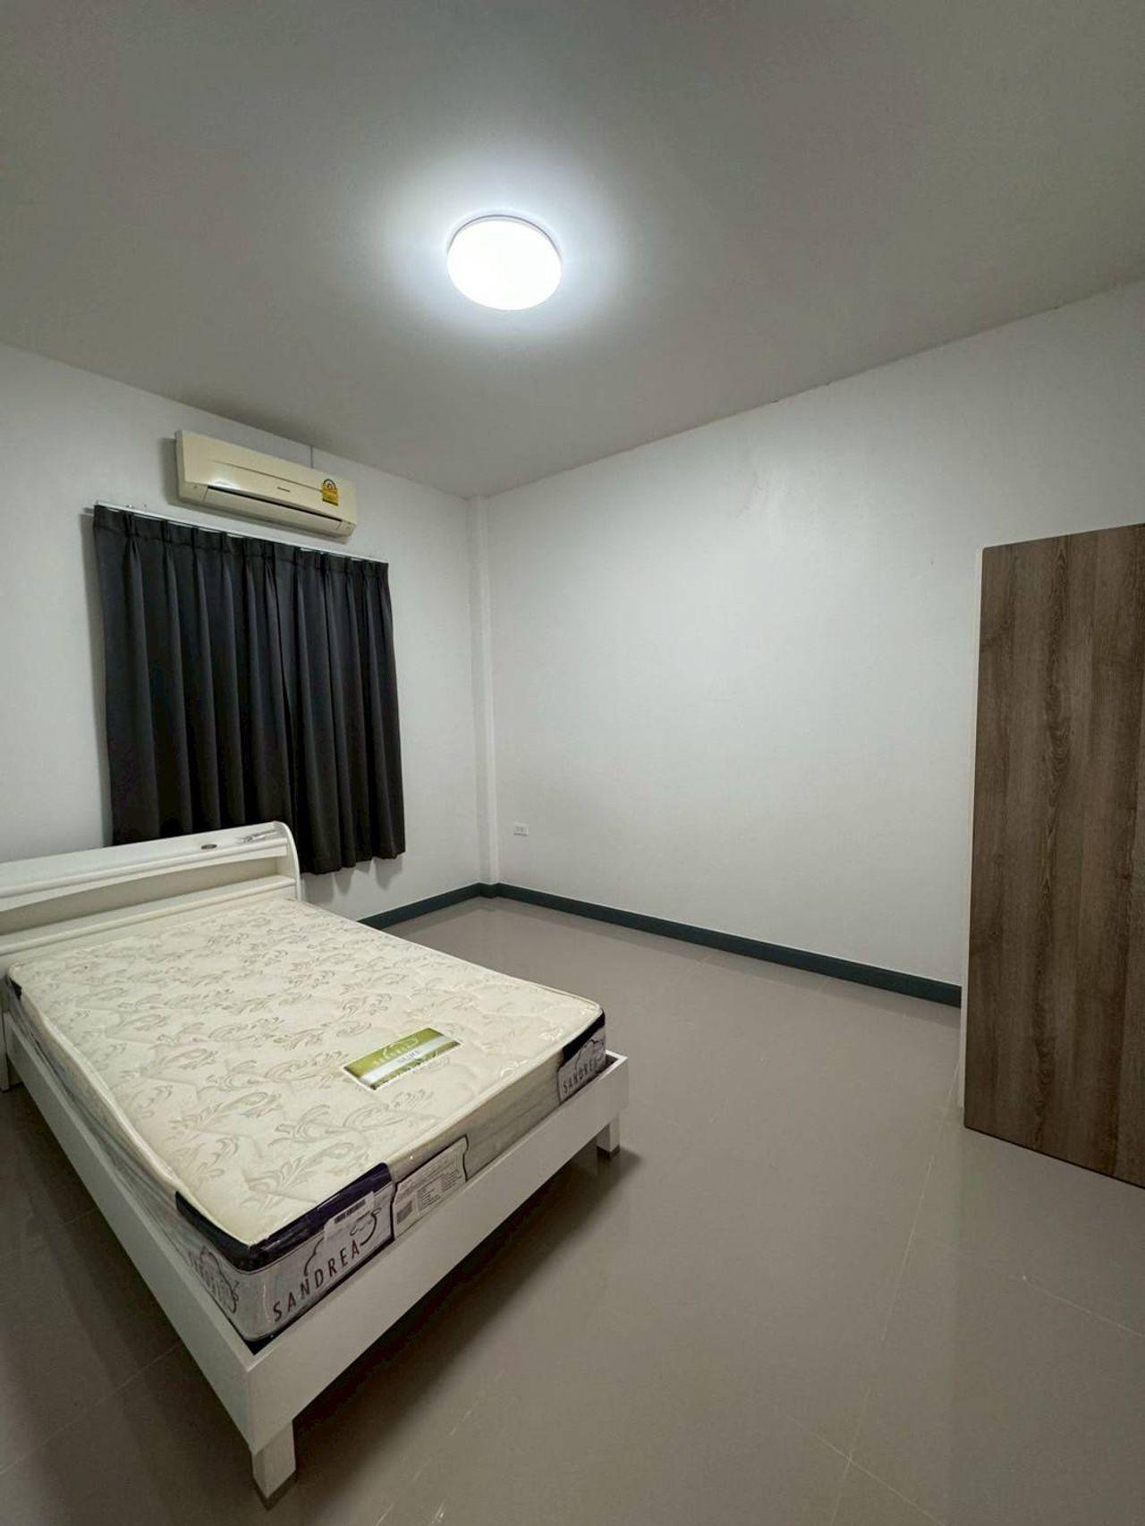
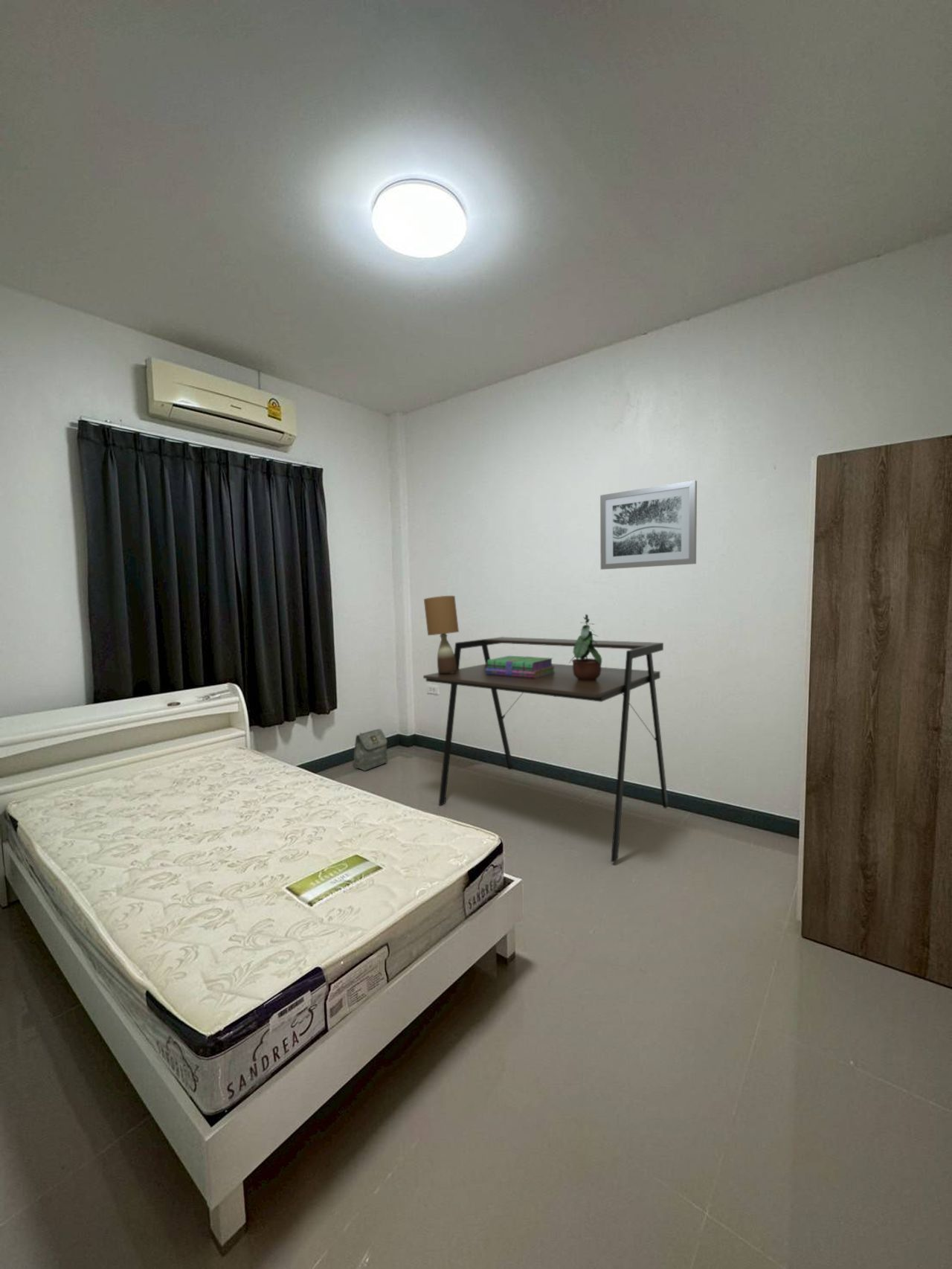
+ table lamp (446, 635)
+ potted plant (585, 646)
+ desk (550, 695)
+ stack of books (520, 666)
+ wall art (646, 527)
+ bag (370, 748)
